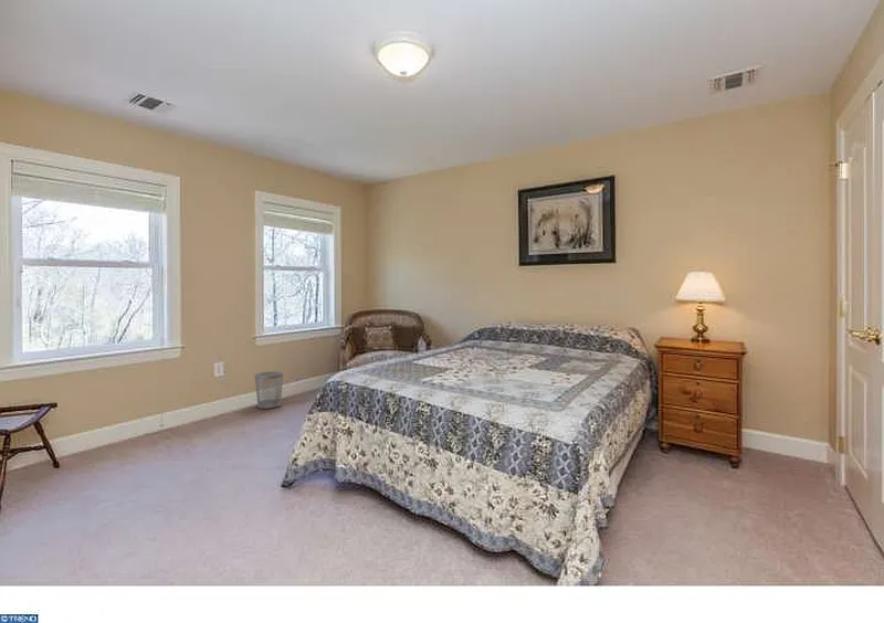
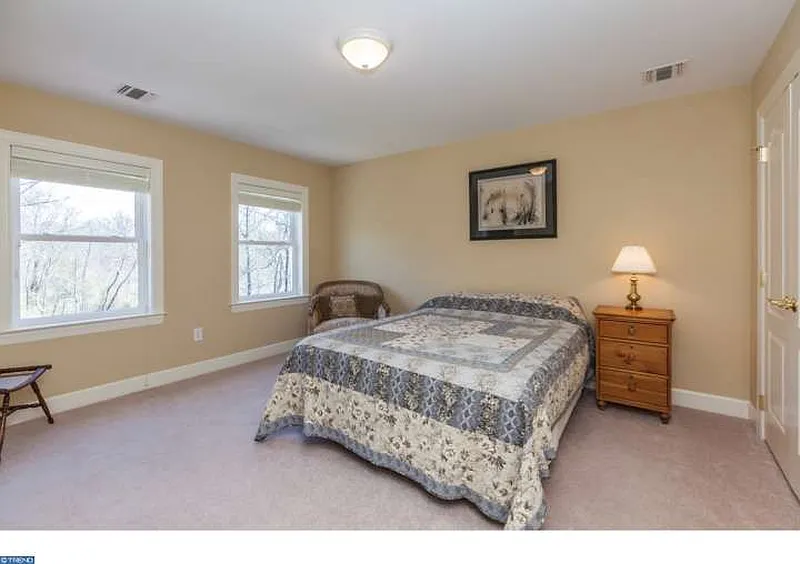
- wastebasket (269, 390)
